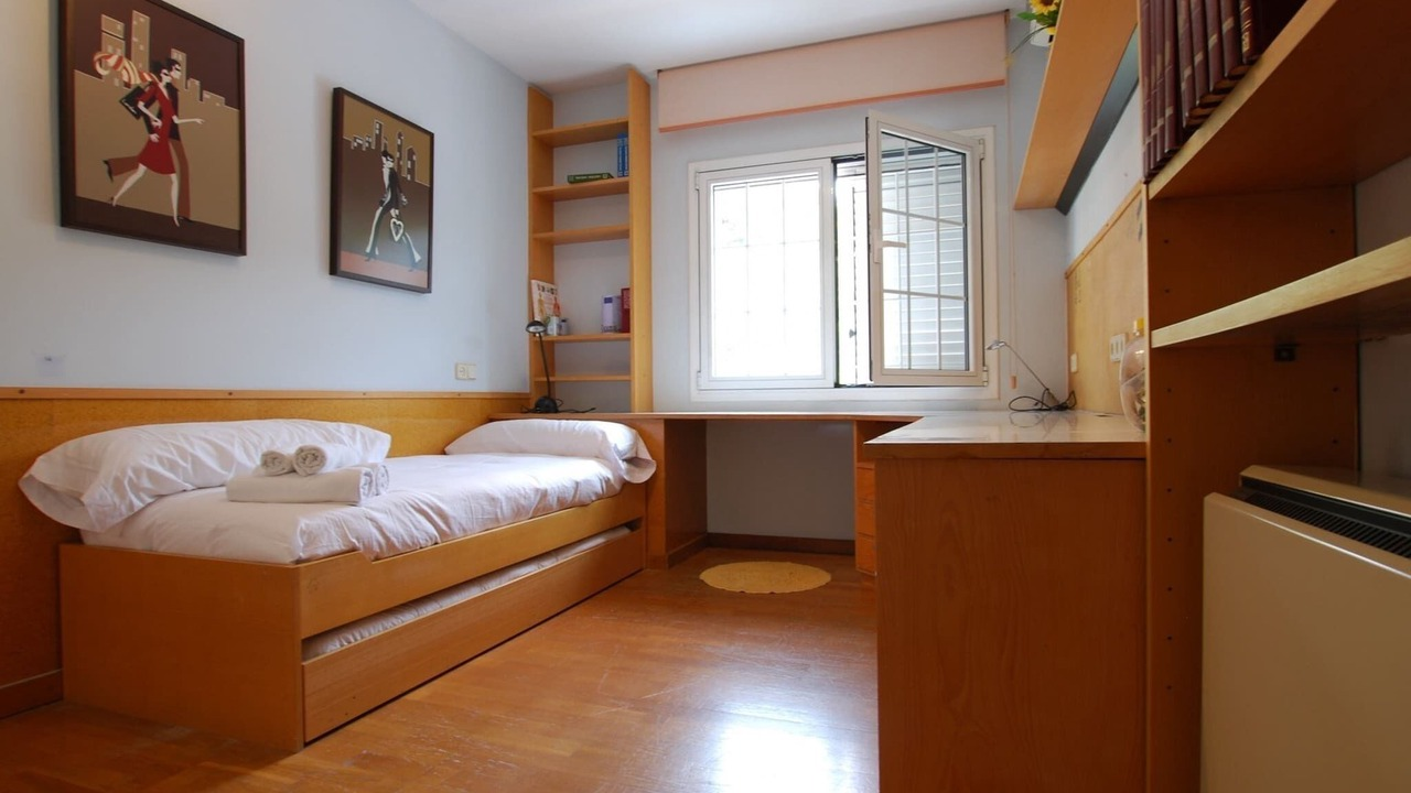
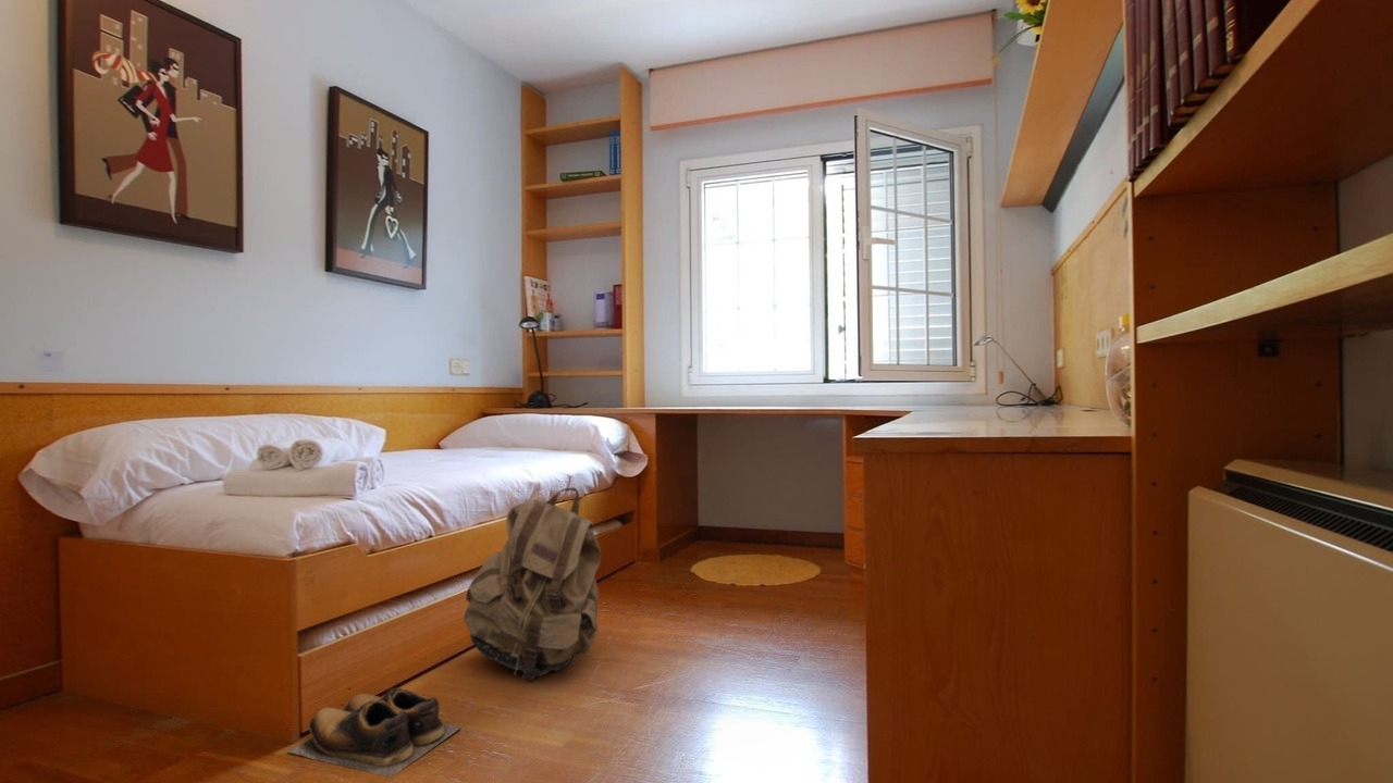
+ shoes (377, 717)
+ backpack (532, 574)
